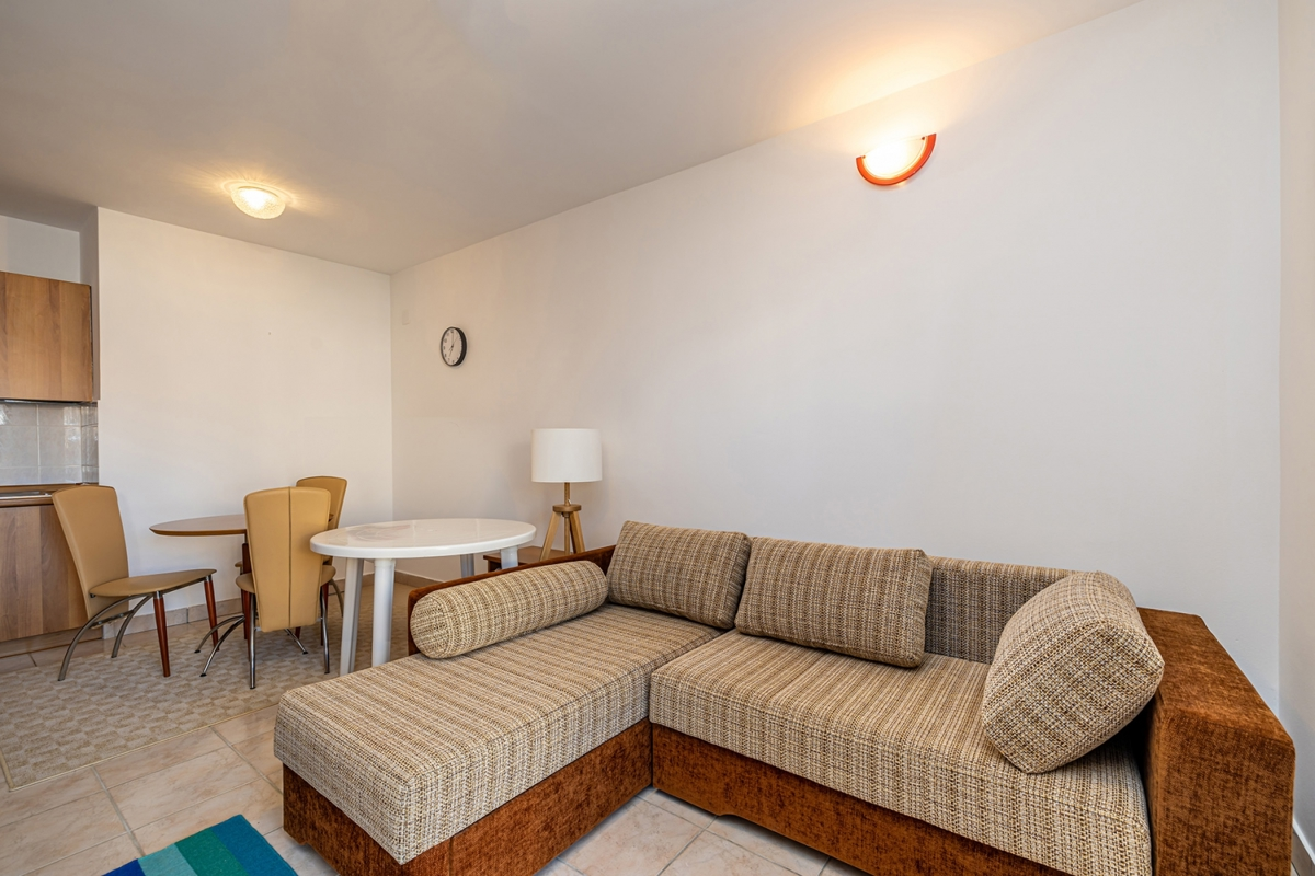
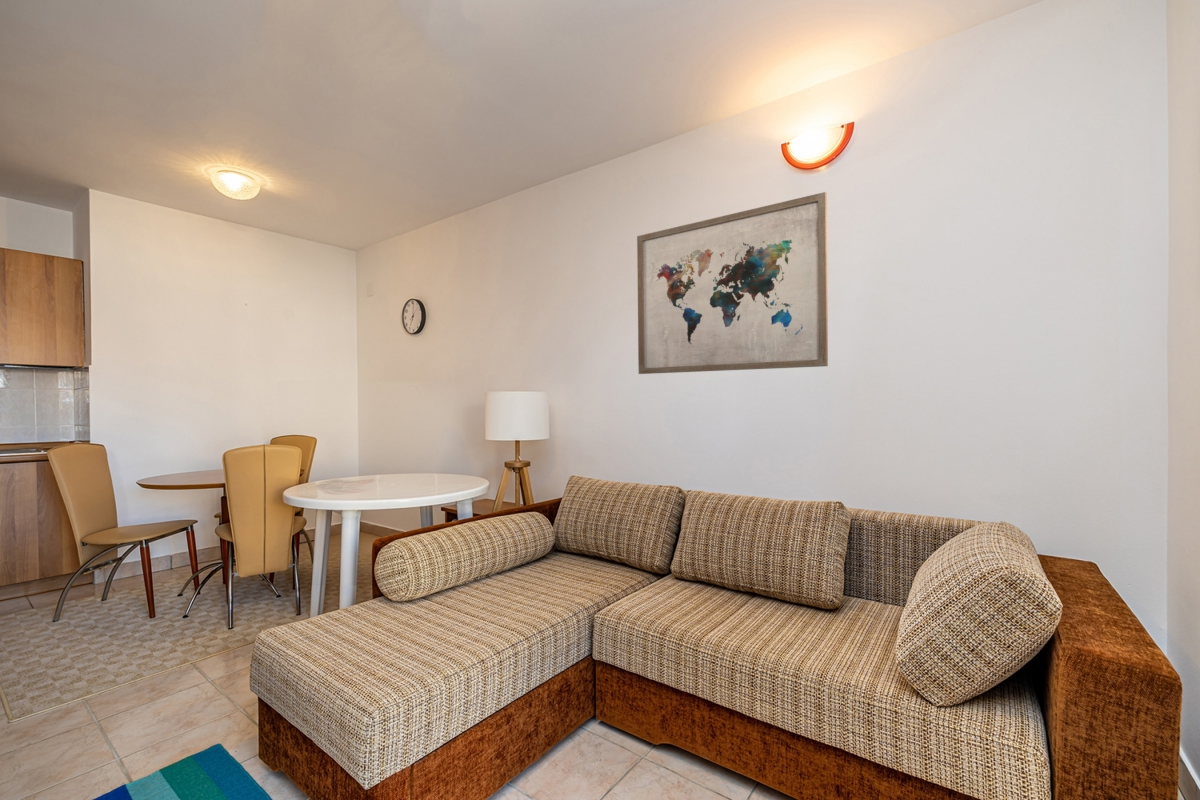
+ wall art (721, 293)
